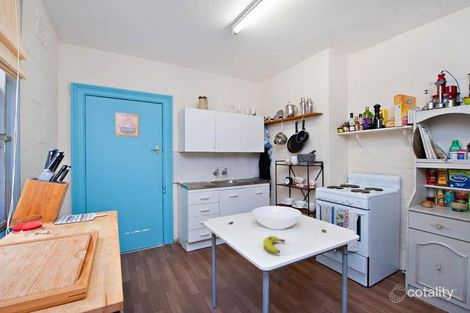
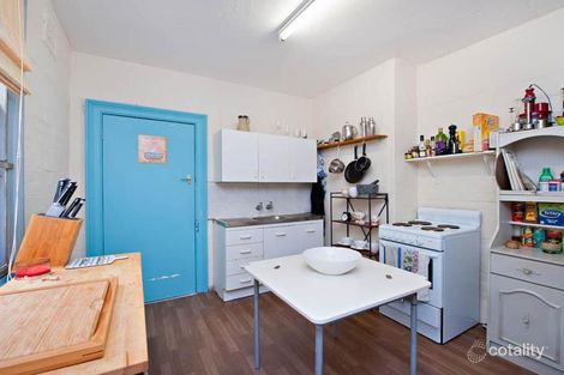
- banana (275, 241)
